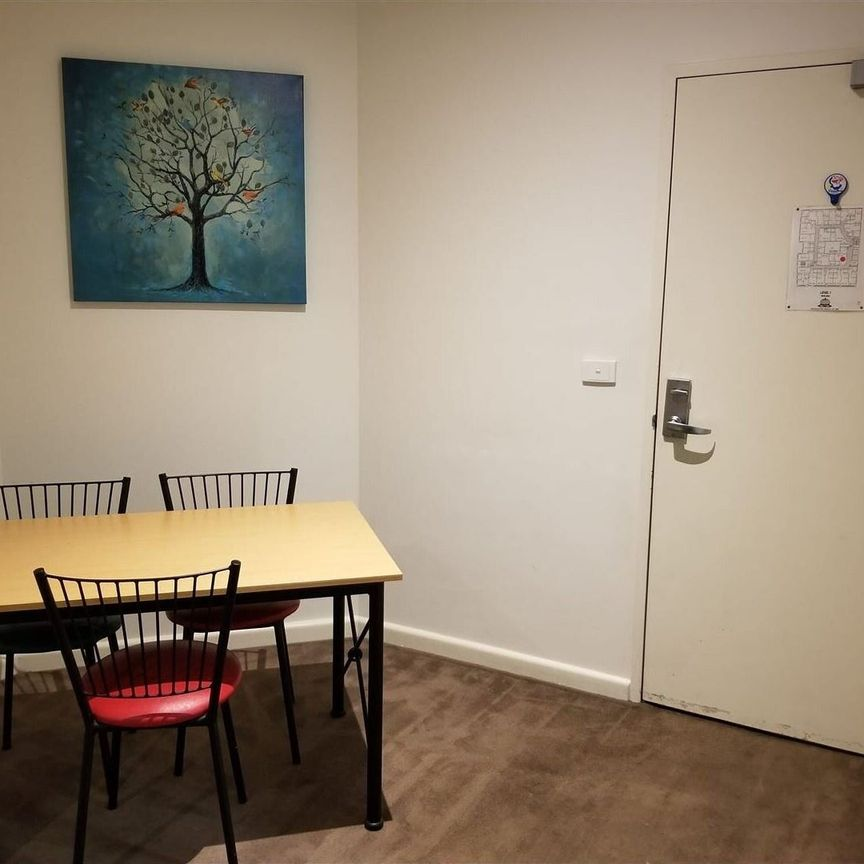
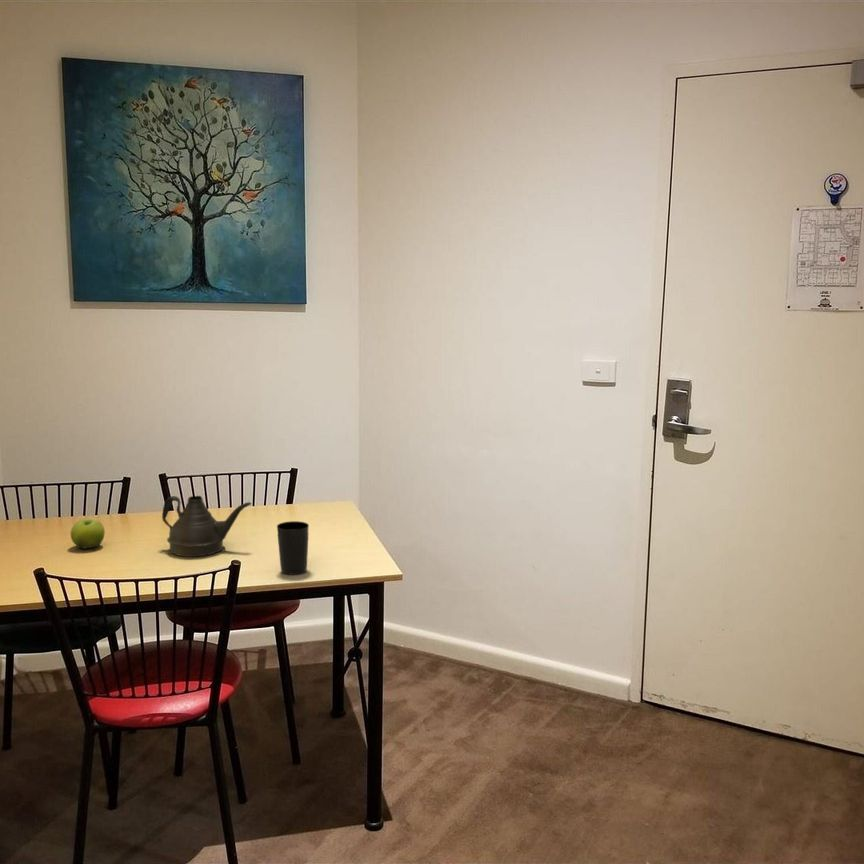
+ fruit (87, 533)
+ cup (293, 548)
+ teapot (206, 523)
